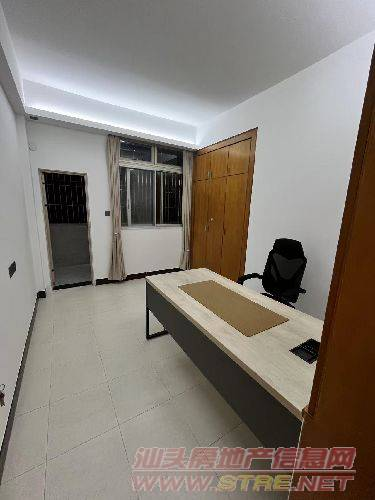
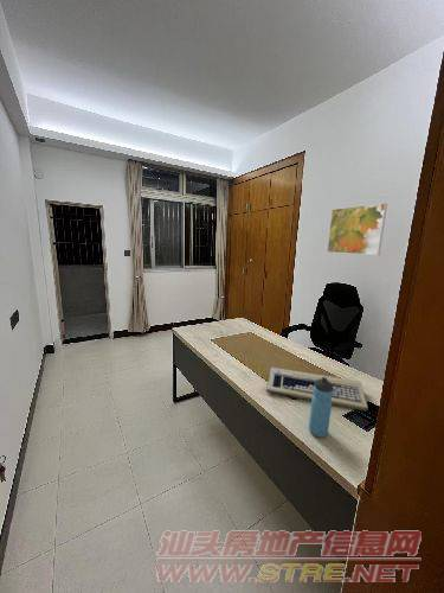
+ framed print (354, 230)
+ water bottle (321, 404)
+ computer keyboard (313, 385)
